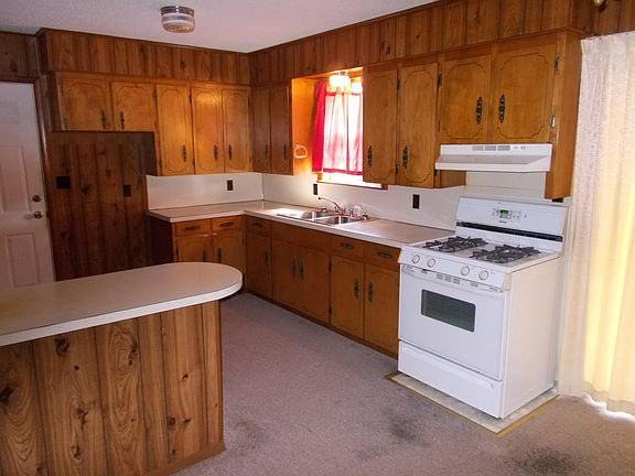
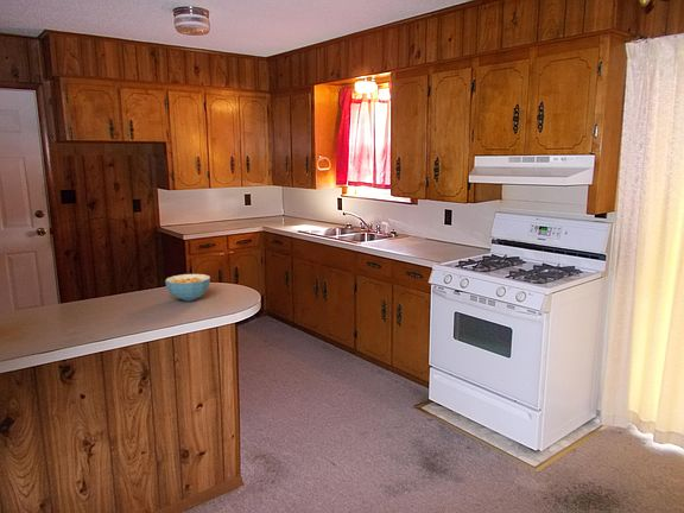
+ cereal bowl (188, 289)
